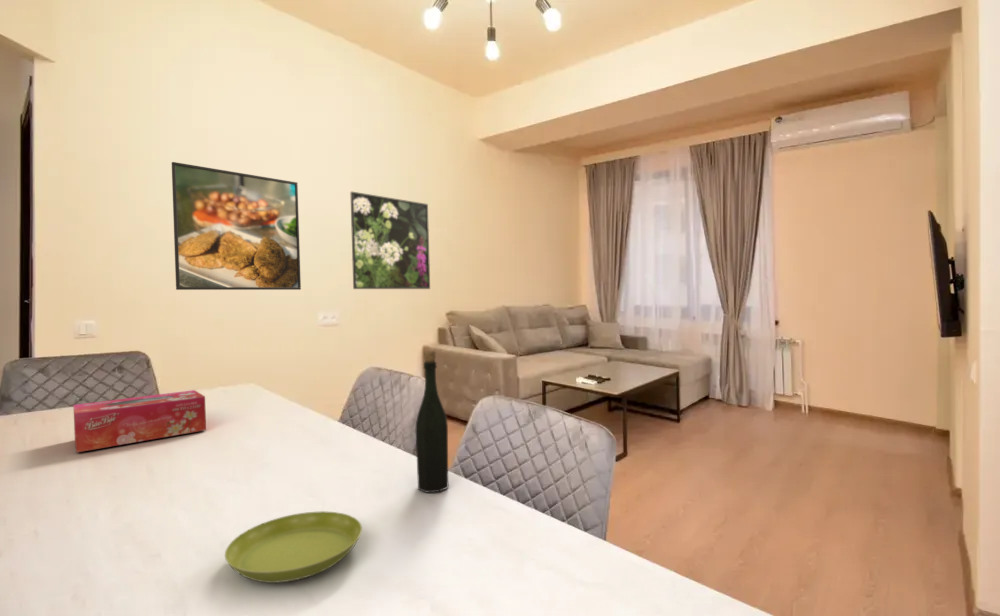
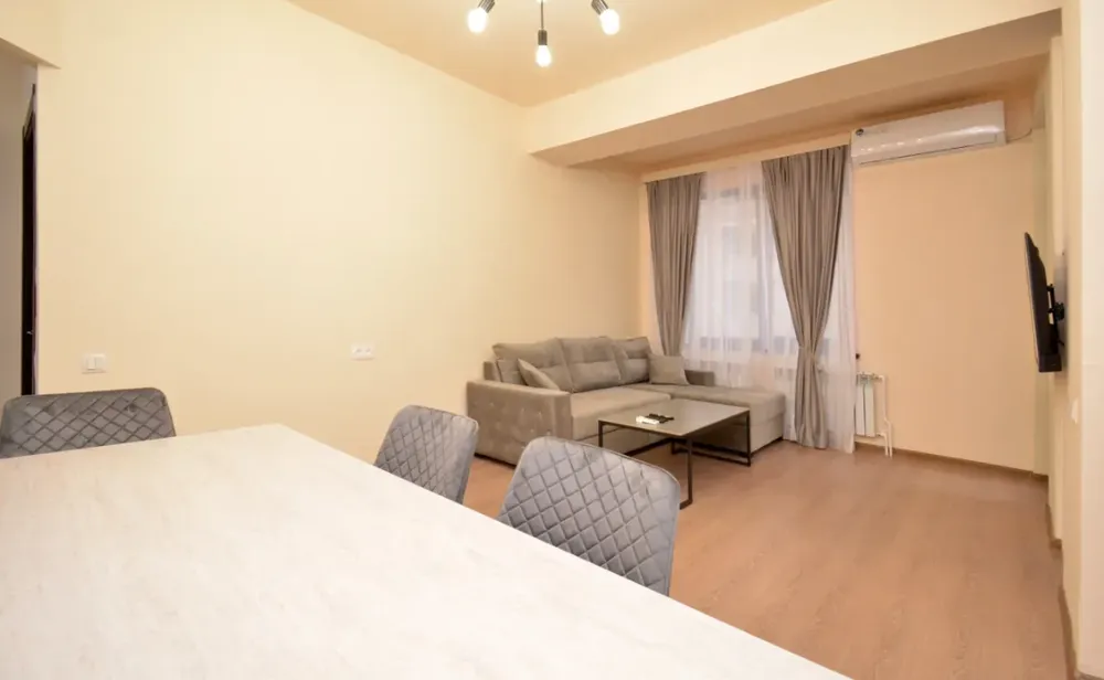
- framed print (241, 231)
- saucer (297, 546)
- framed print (393, 243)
- bottle (431, 419)
- tissue box (141, 417)
